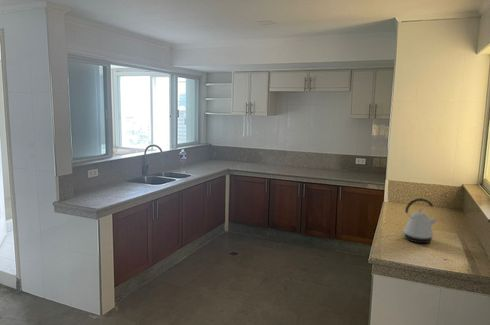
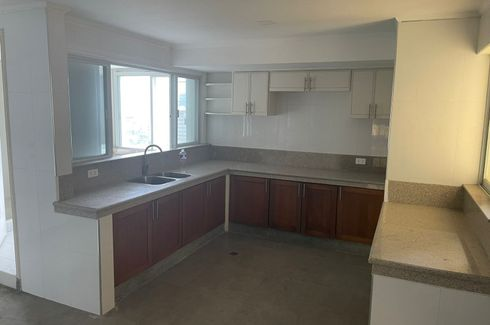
- kettle (420, 219)
